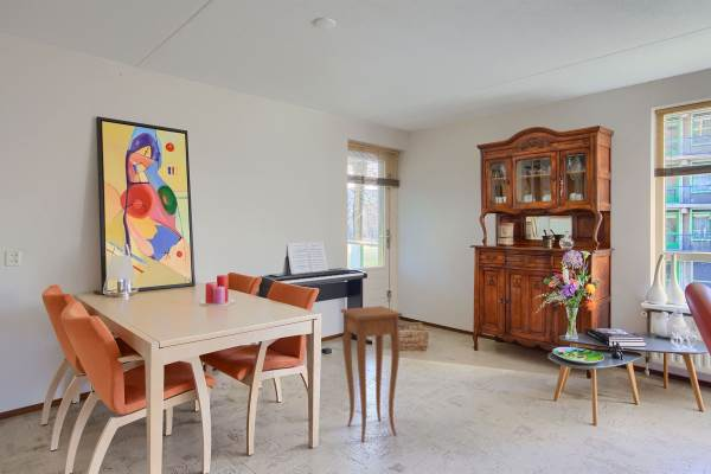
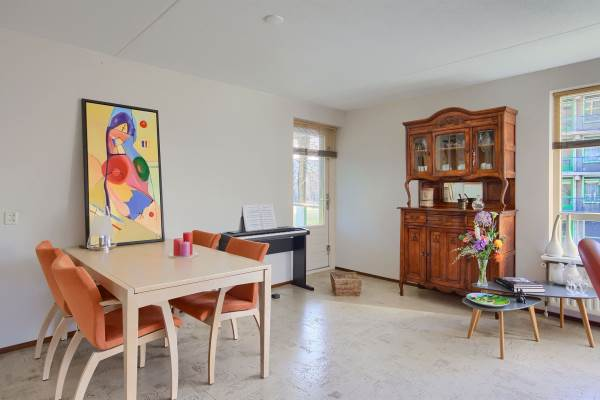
- side table (376, 371)
